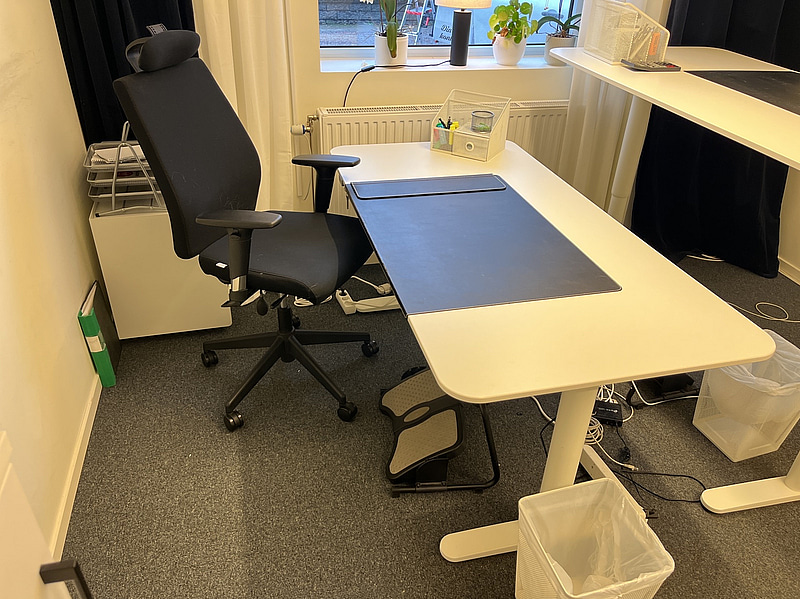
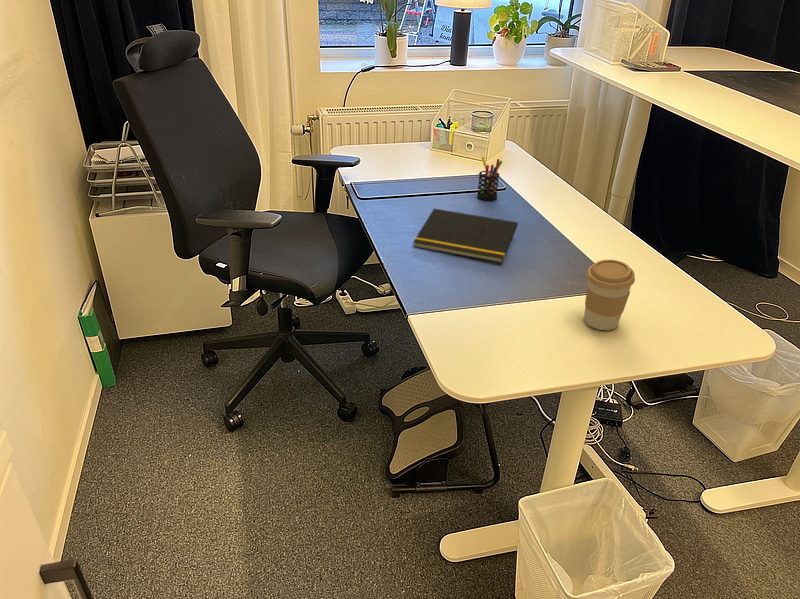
+ pen holder (491, 176)
+ notepad (466, 234)
+ coffee cup (606, 294)
